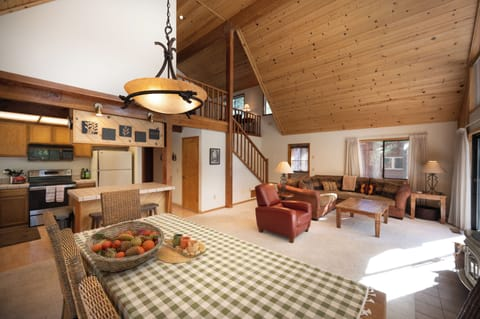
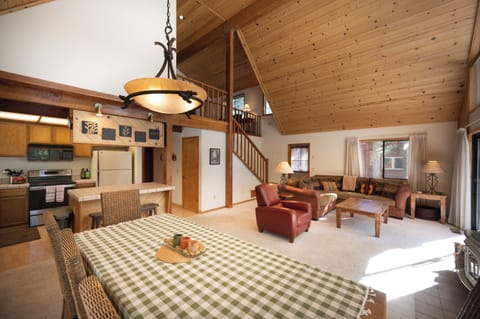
- fruit basket (128, 243)
